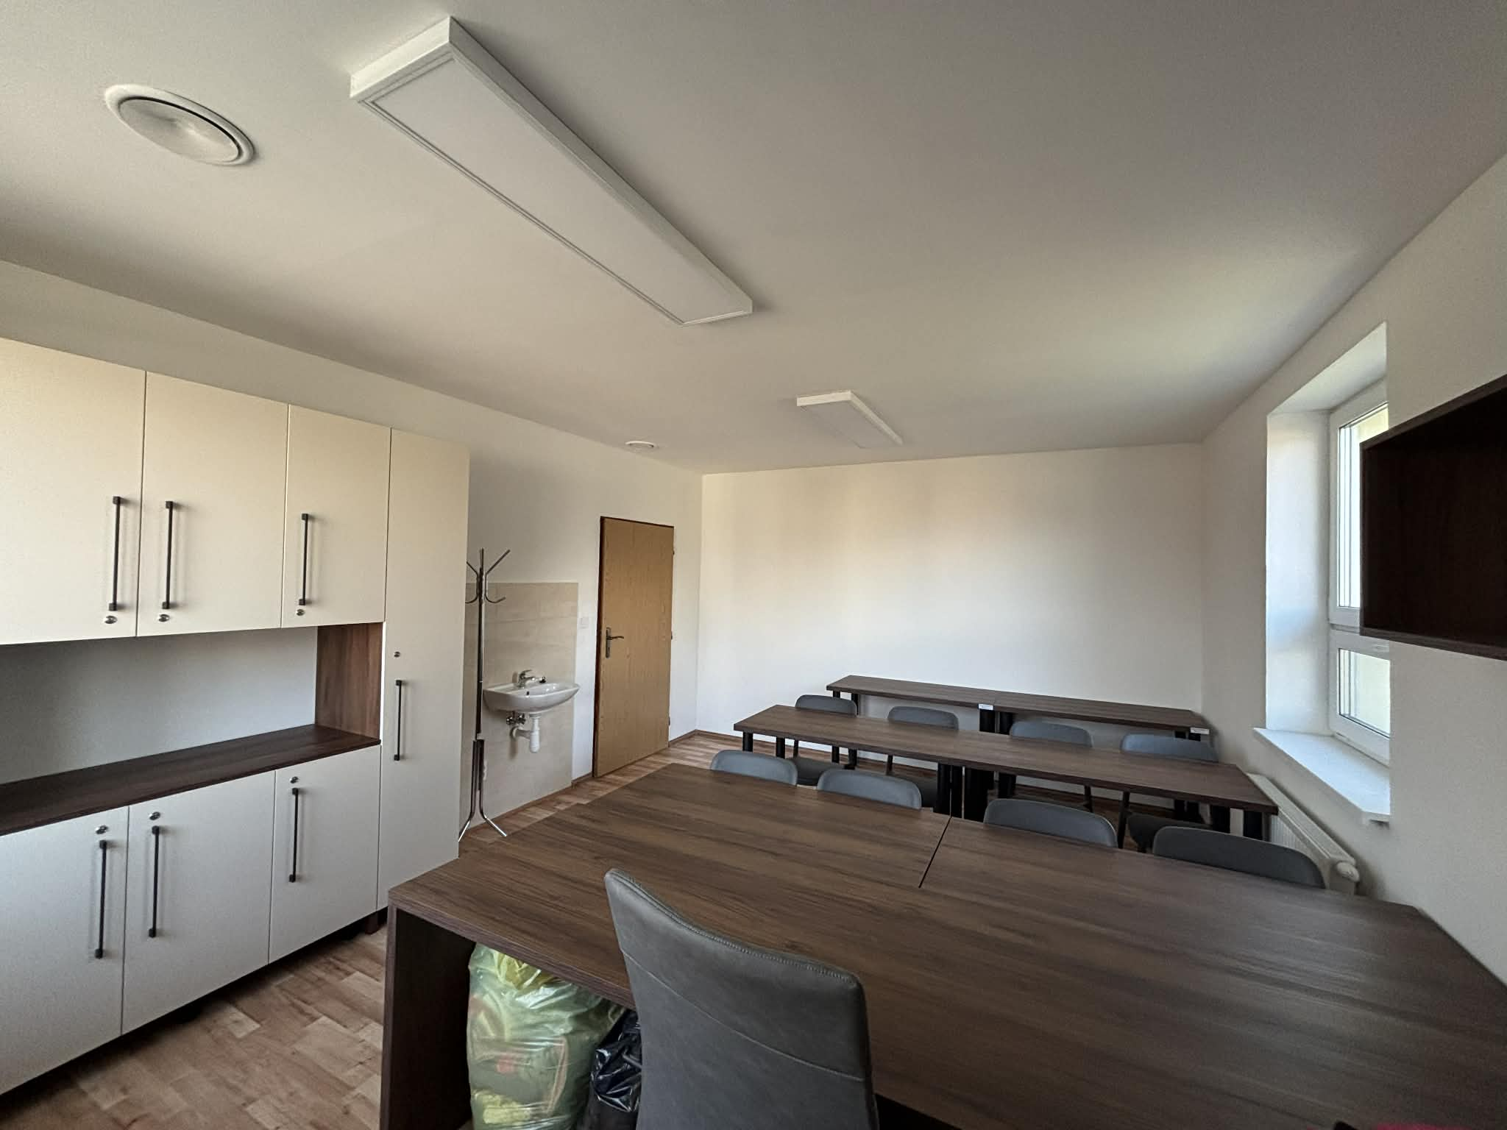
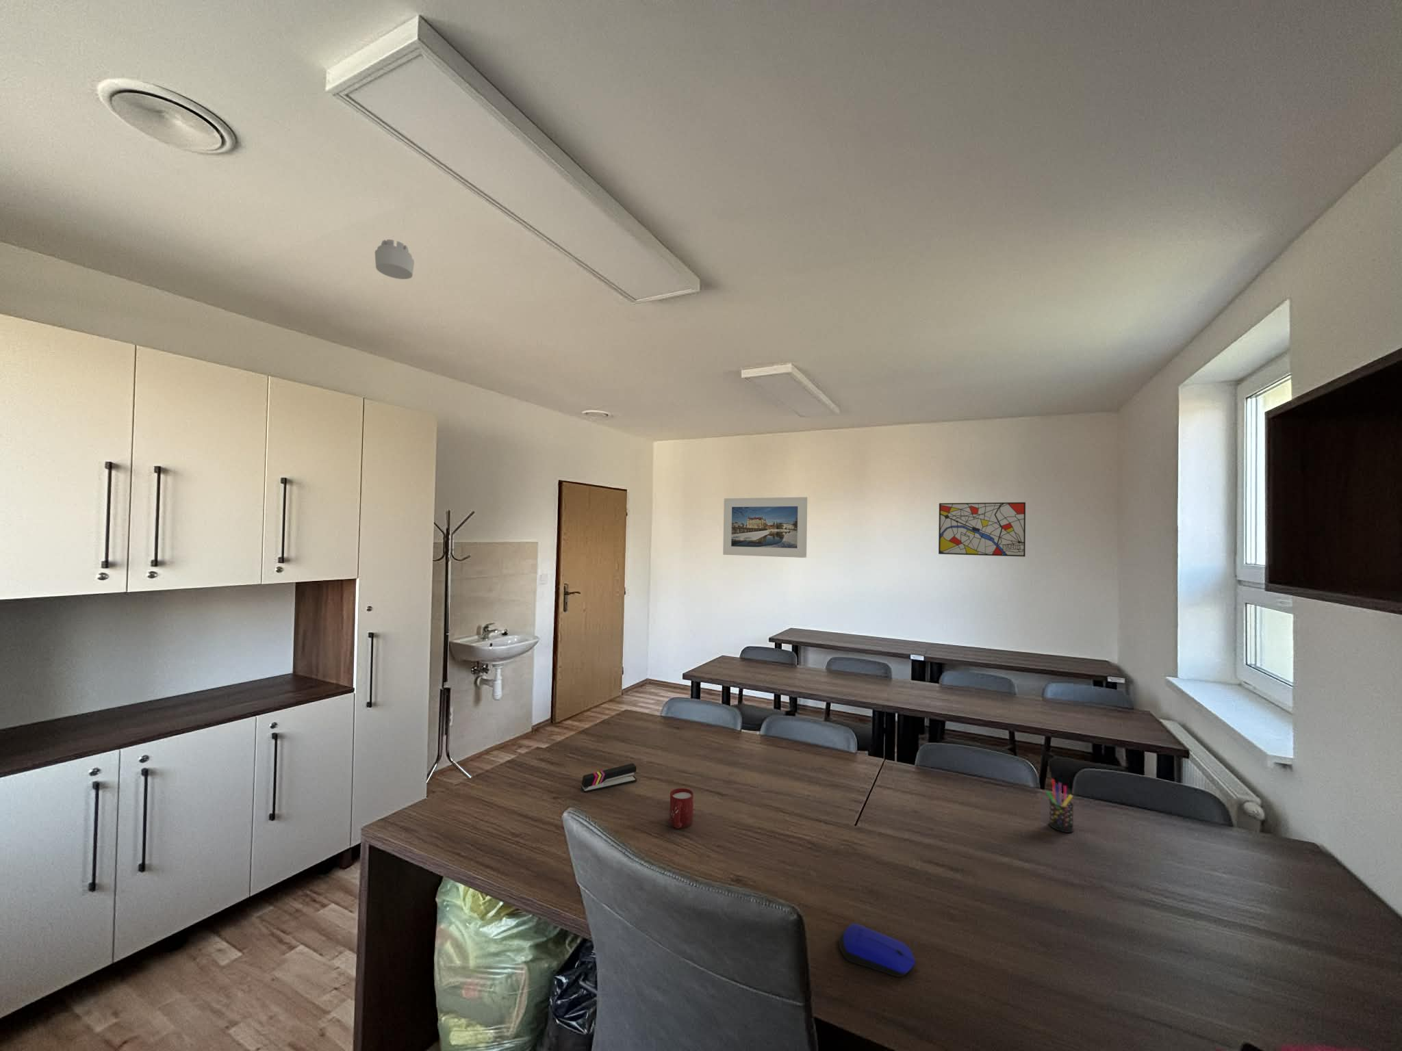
+ stapler (609, 776)
+ smoke detector (394, 258)
+ computer mouse (875, 947)
+ wall art (980, 529)
+ cup (680, 810)
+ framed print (763, 527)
+ pen holder (1058, 805)
